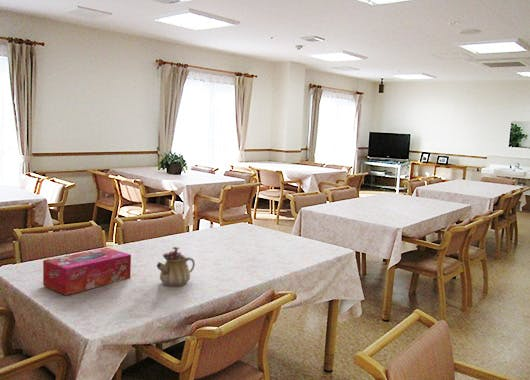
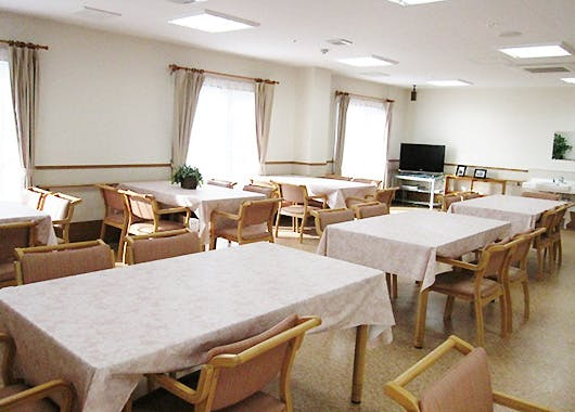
- tissue box (88, 269)
- teapot (177, 263)
